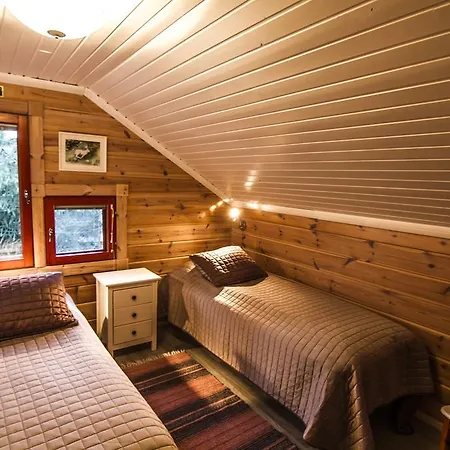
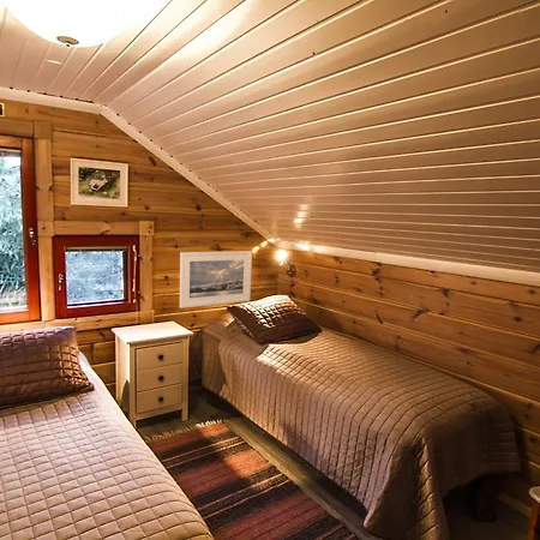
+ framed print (217, 277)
